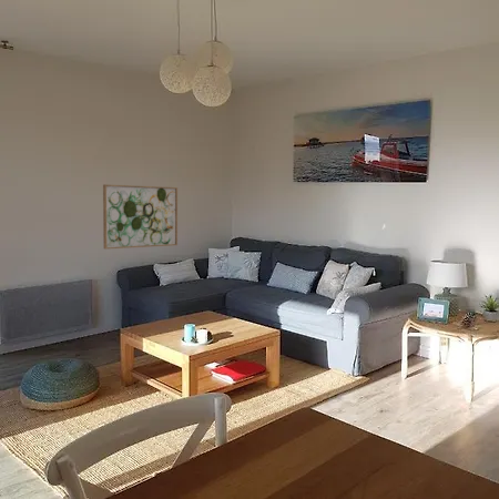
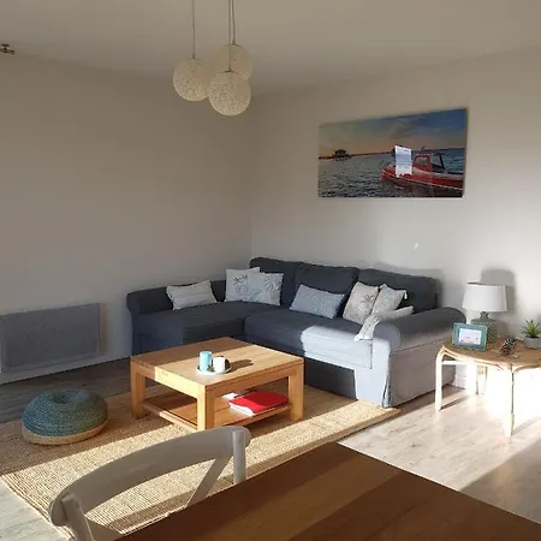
- wall art (142, 216)
